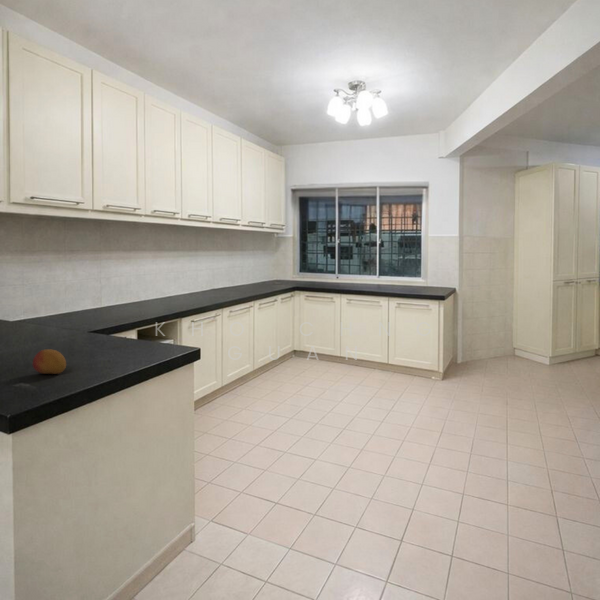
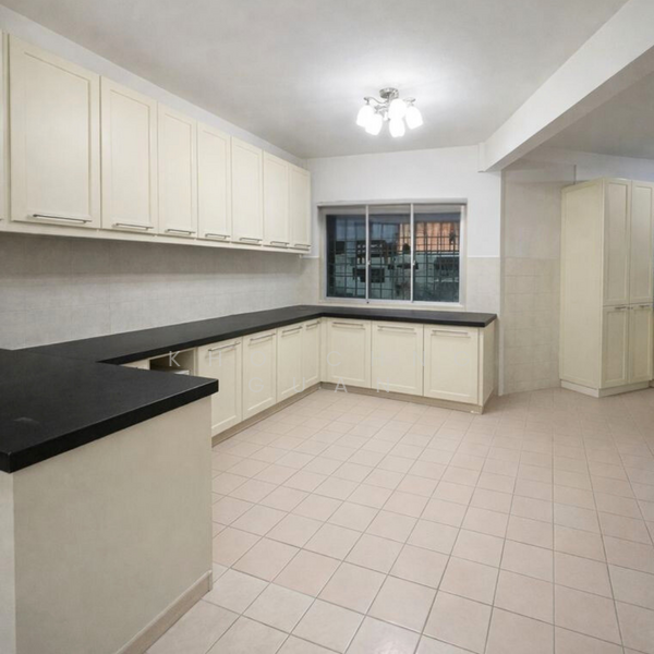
- fruit (50, 361)
